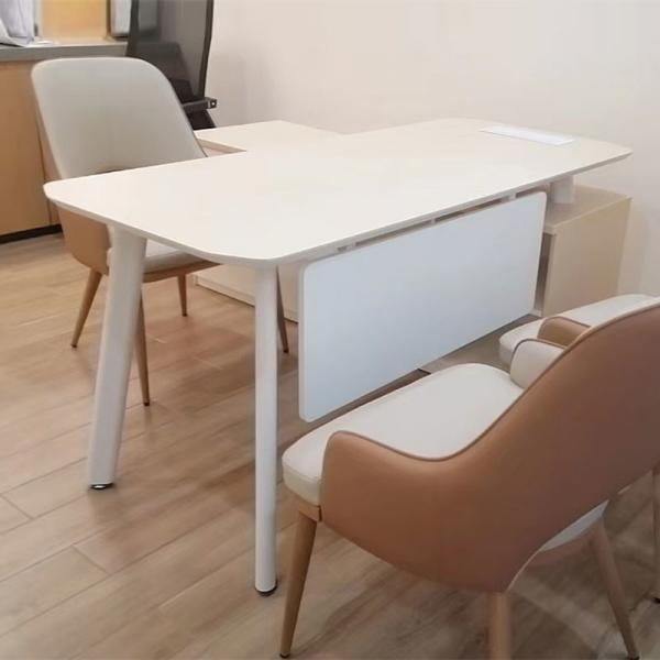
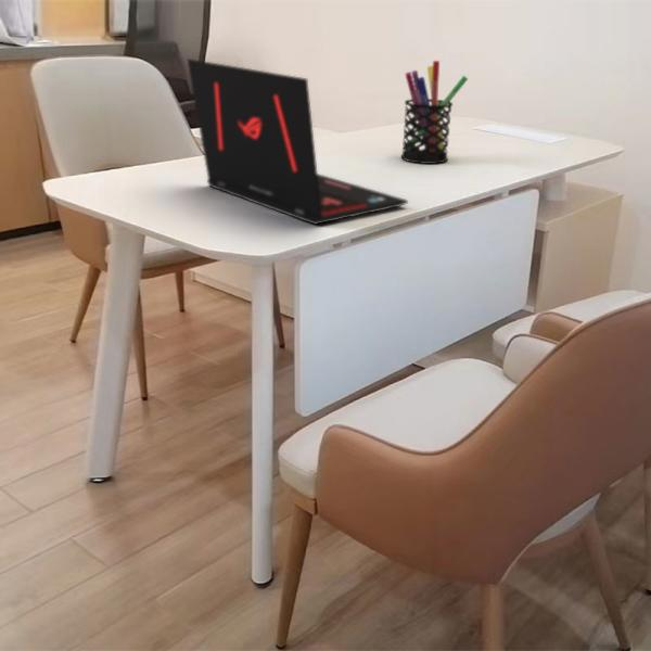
+ laptop (297, 132)
+ pen holder (434, 110)
